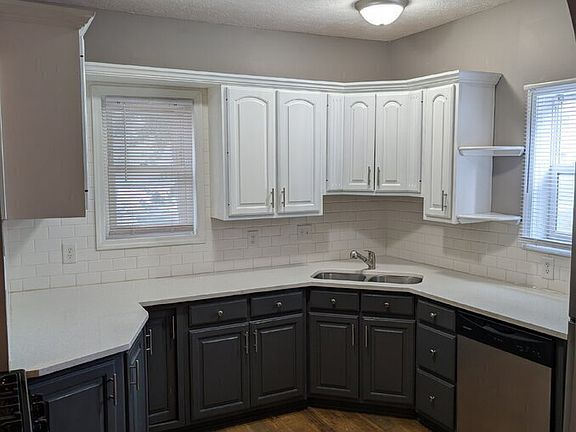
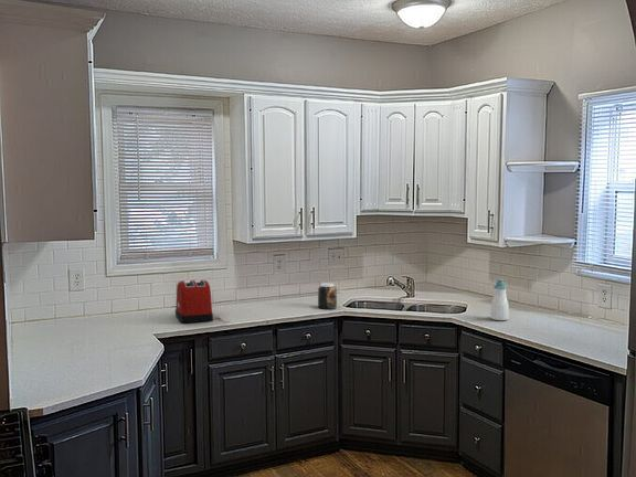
+ jar (327, 295)
+ soap bottle (499, 299)
+ toaster (193, 298)
